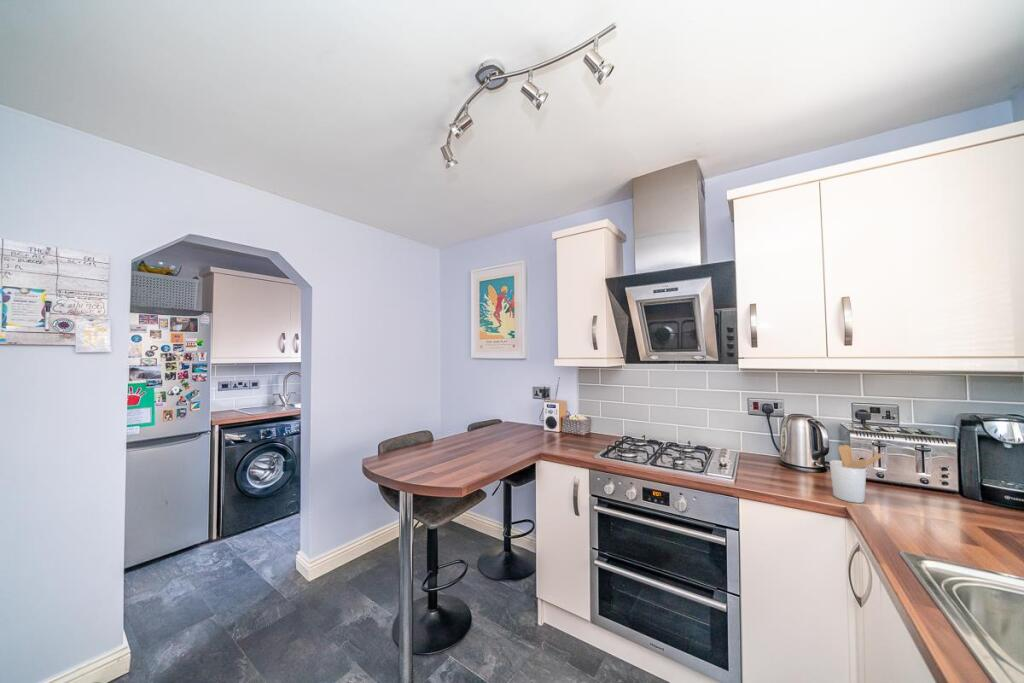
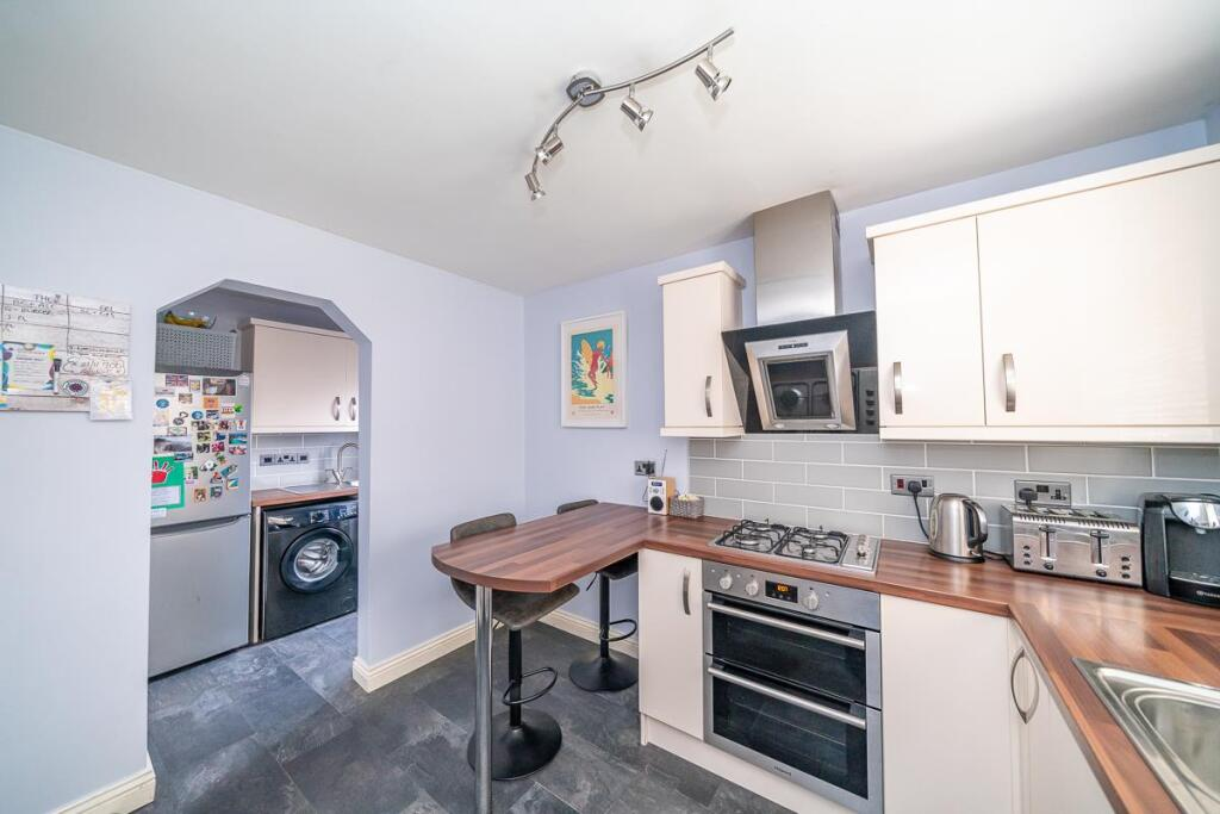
- utensil holder (857, 474)
